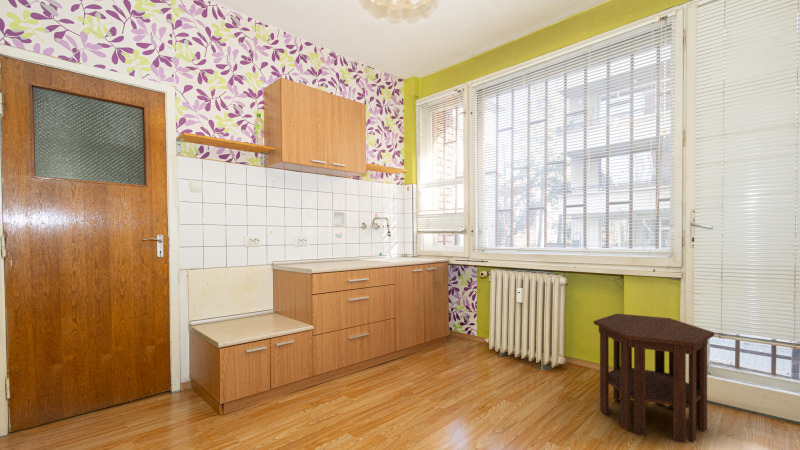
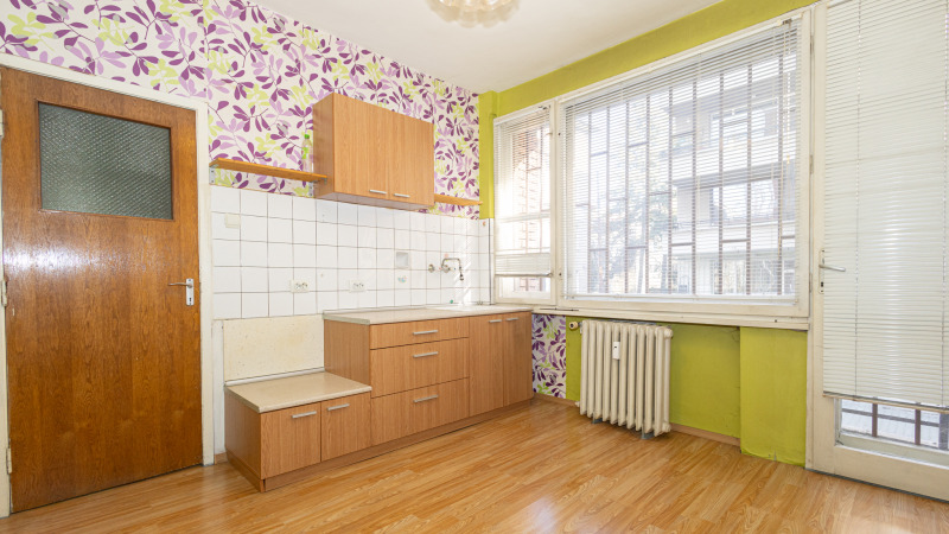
- side table (650, 371)
